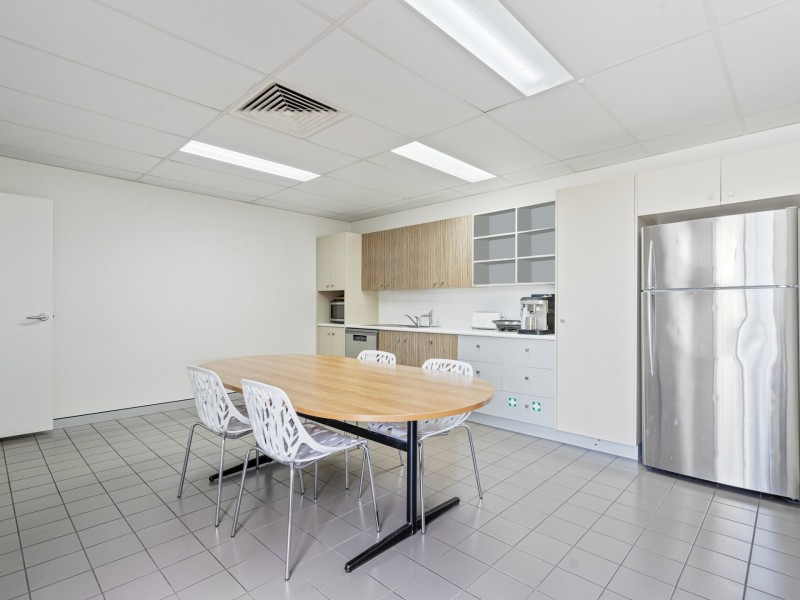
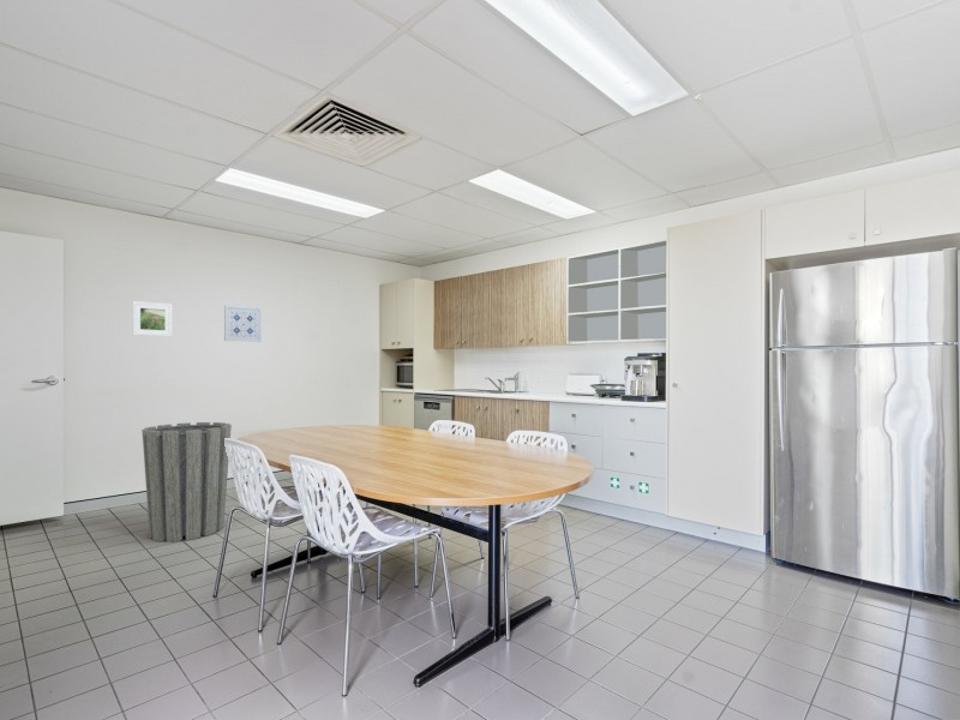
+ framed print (152, 319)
+ trash can (187, 478)
+ wall art (242, 324)
